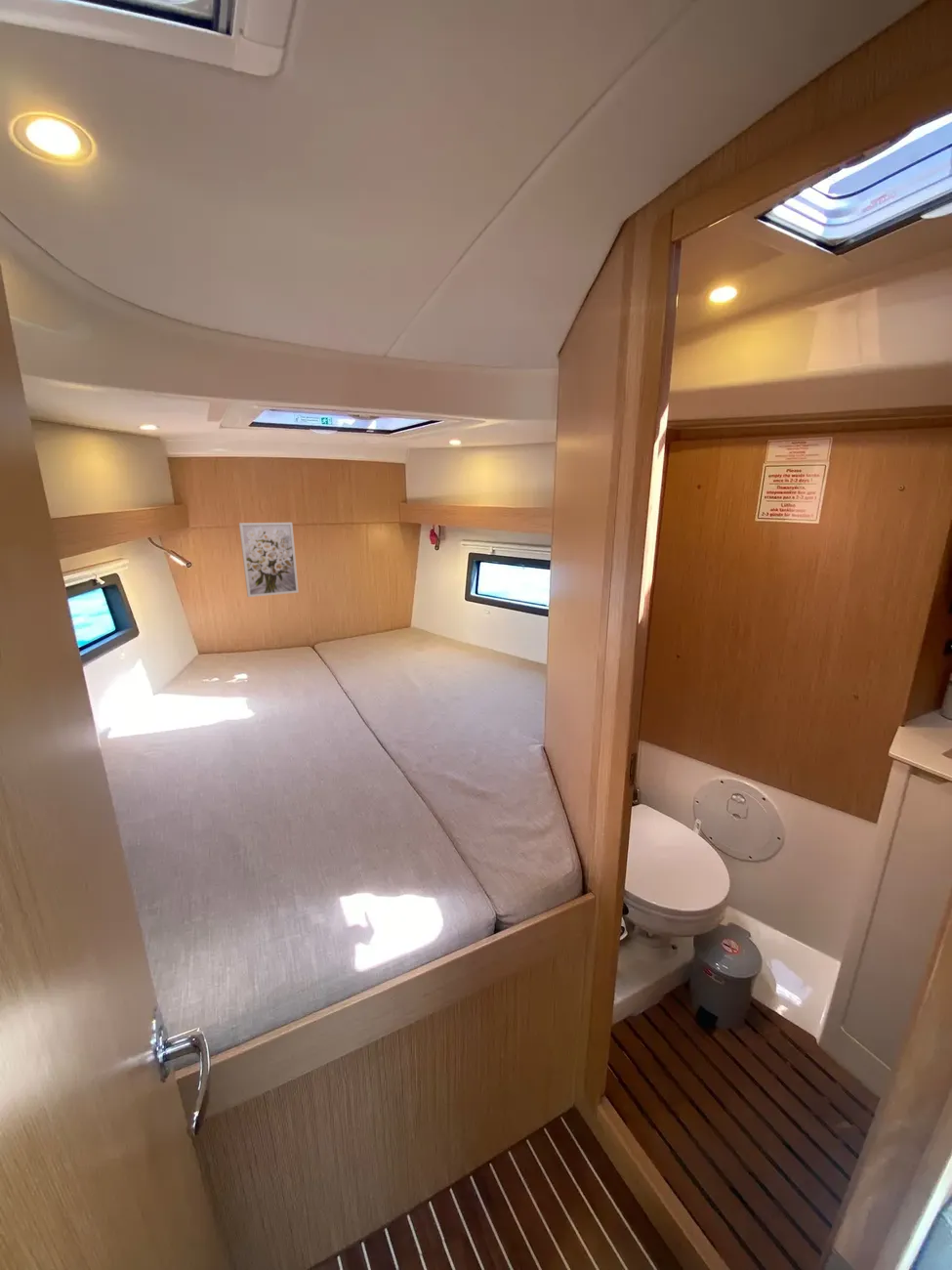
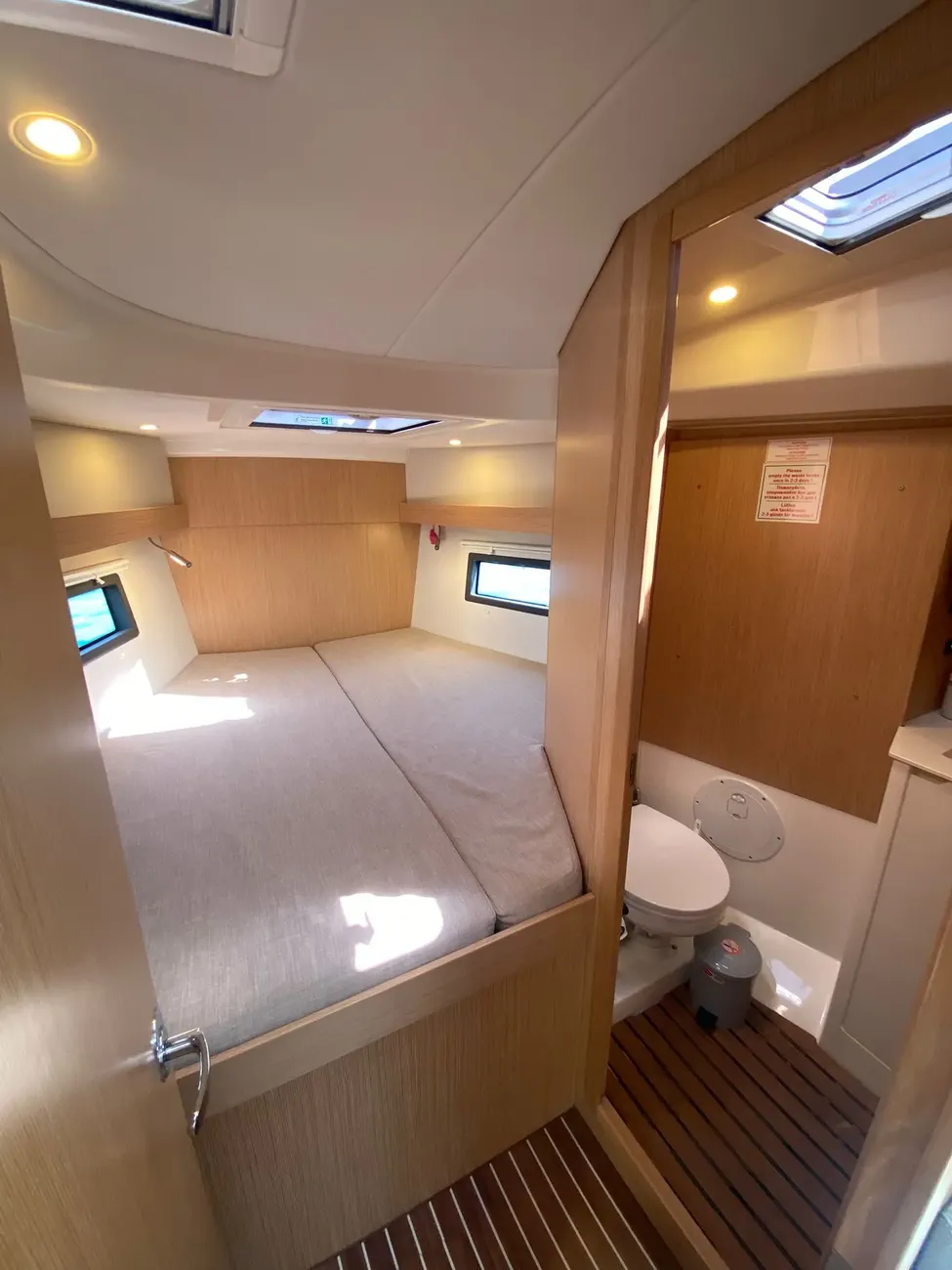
- wall art (269, 559)
